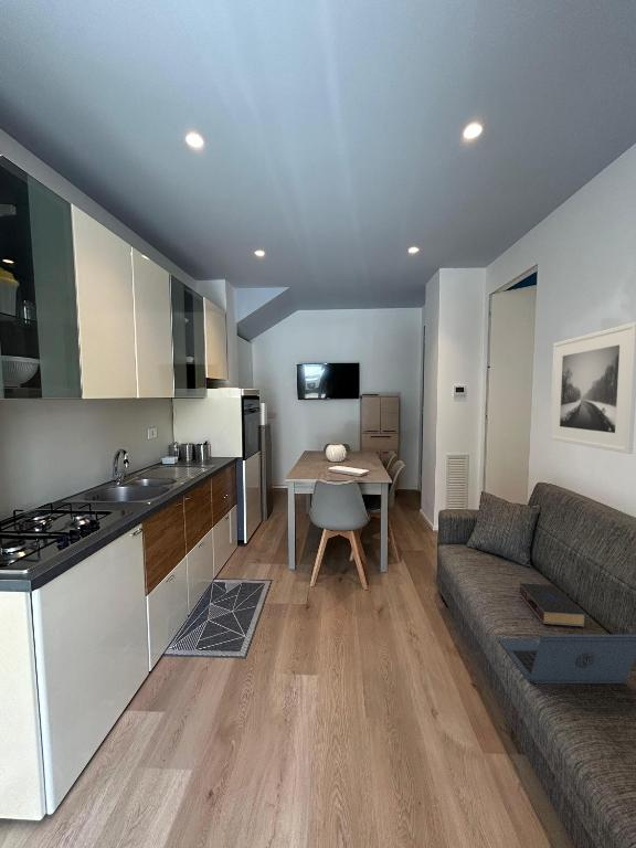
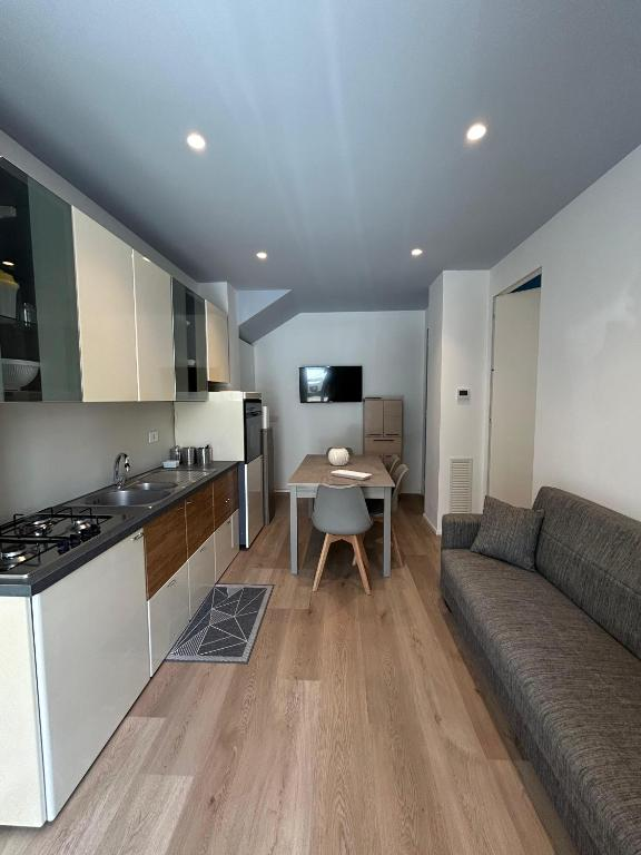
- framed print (586, 390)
- laptop (562, 638)
- book (549, 604)
